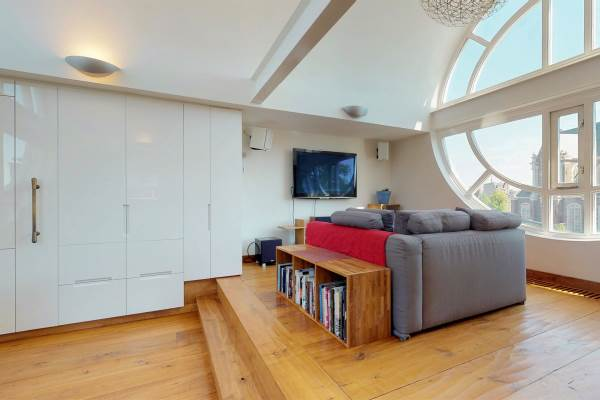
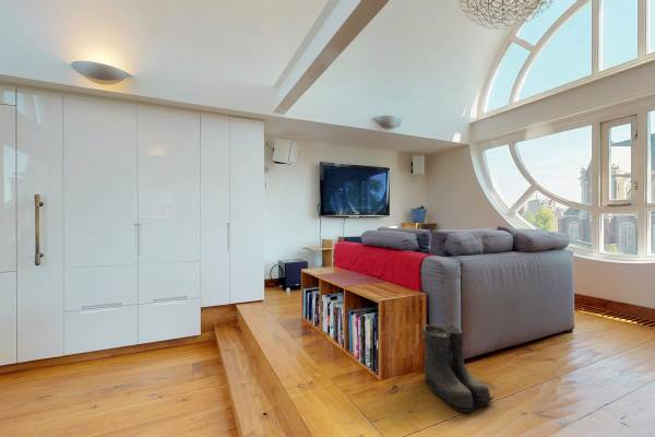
+ boots (453, 362)
